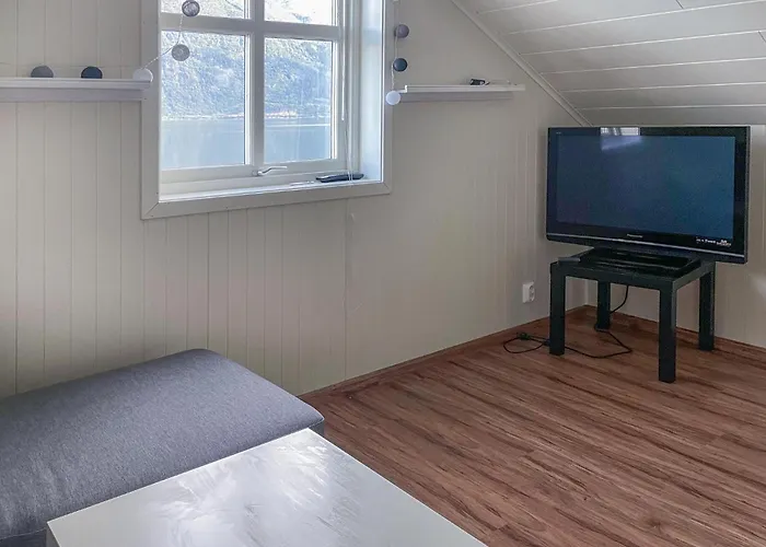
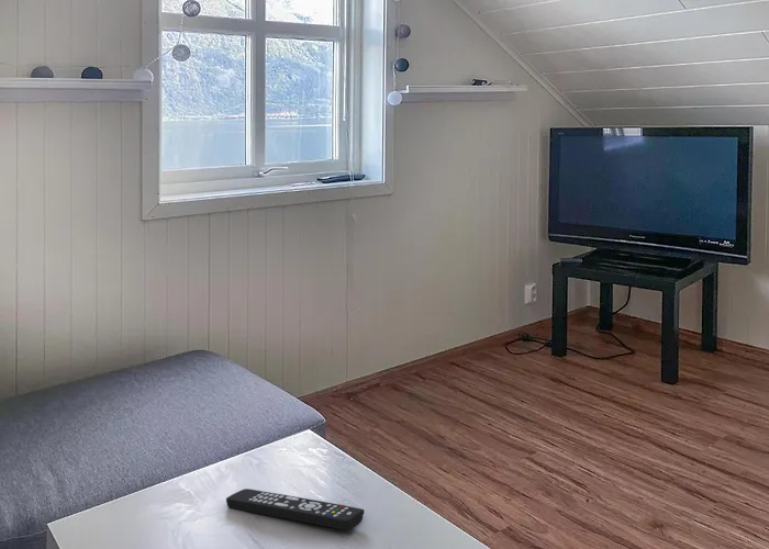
+ remote control (293, 508)
